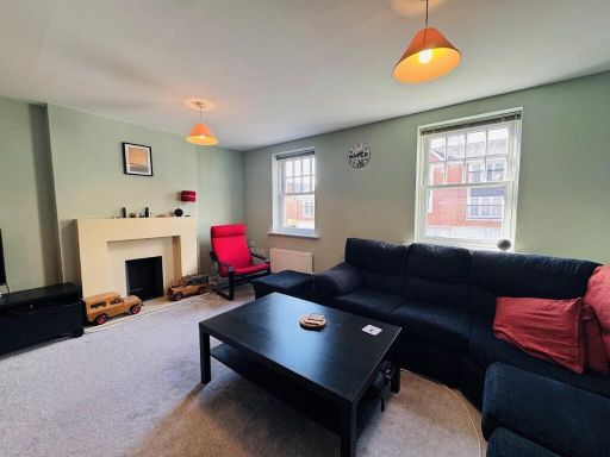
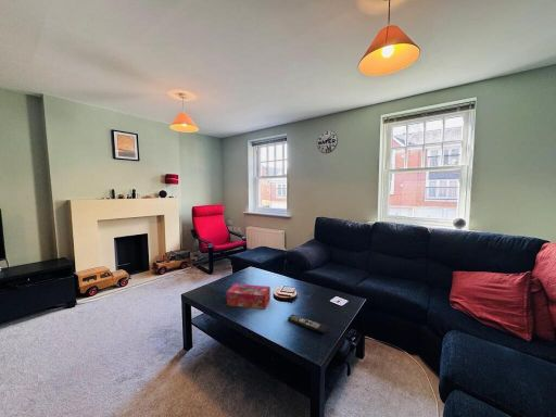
+ remote control (306, 323)
+ tissue box (249, 295)
